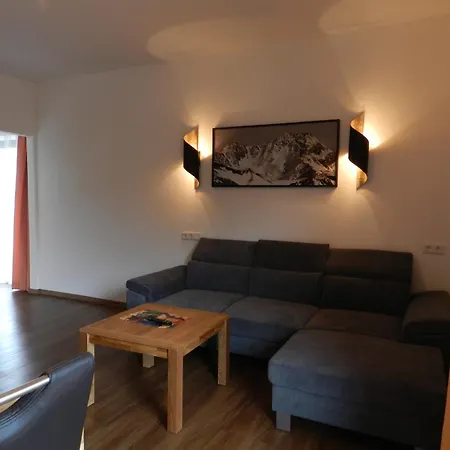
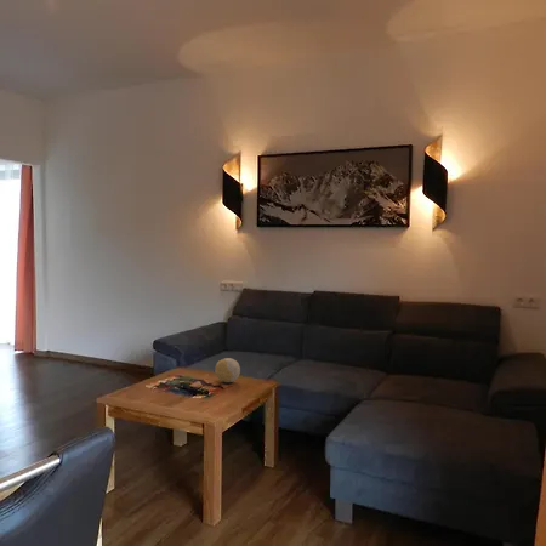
+ decorative ball (227, 370)
